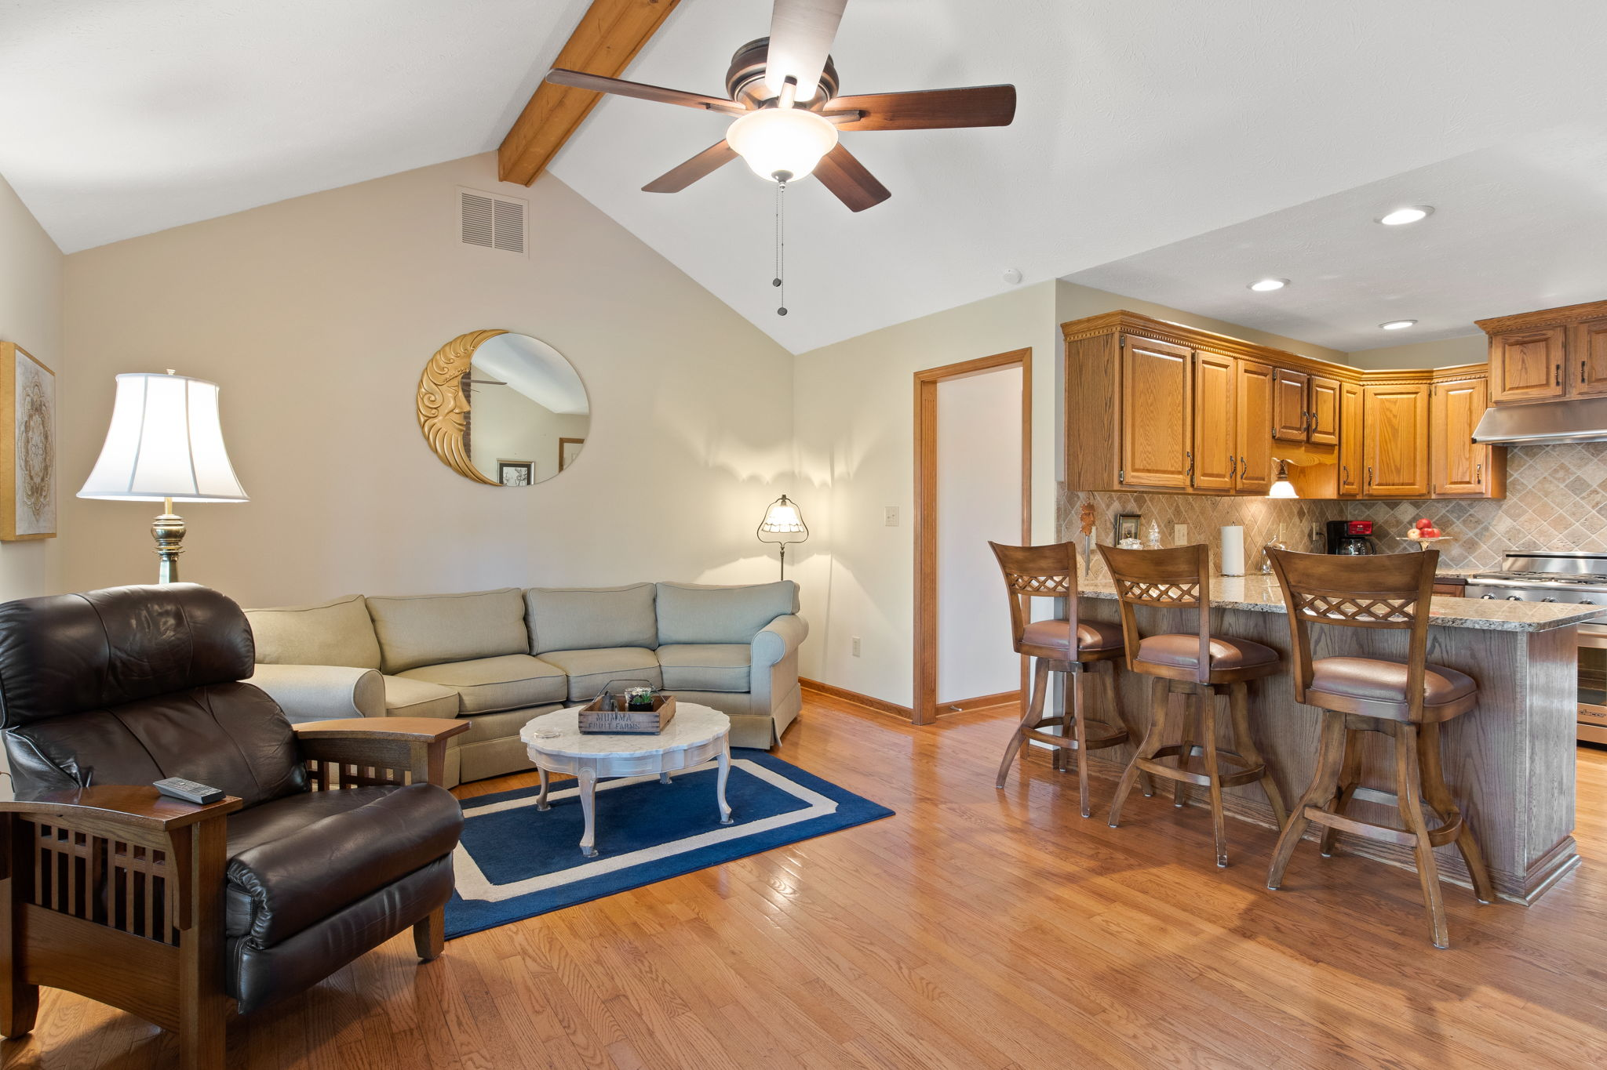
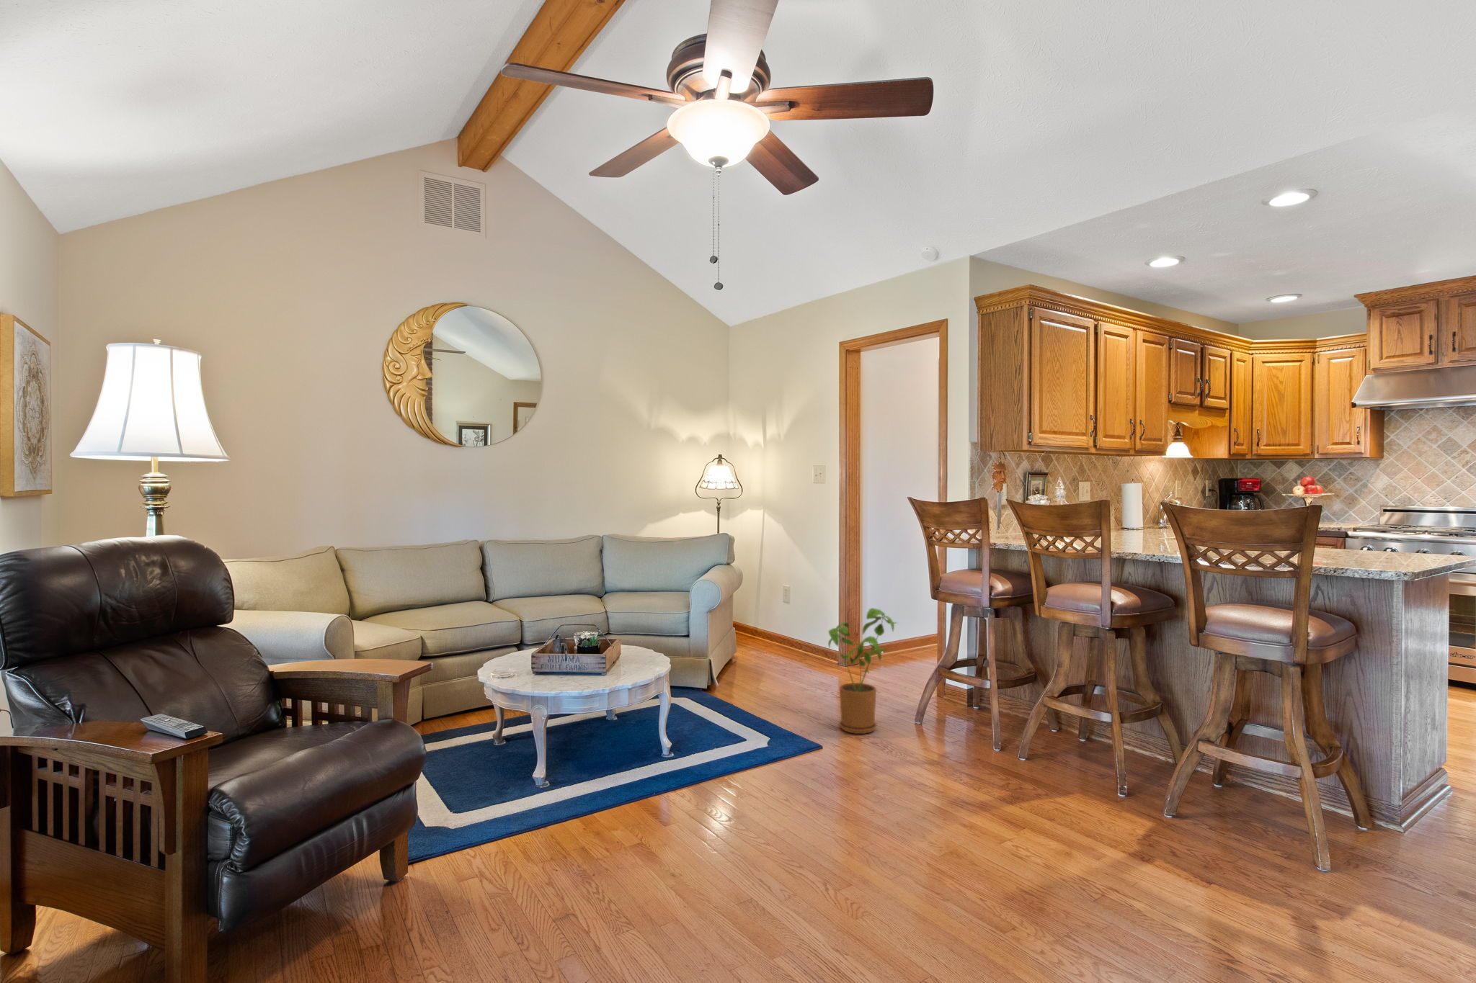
+ house plant (860, 669)
